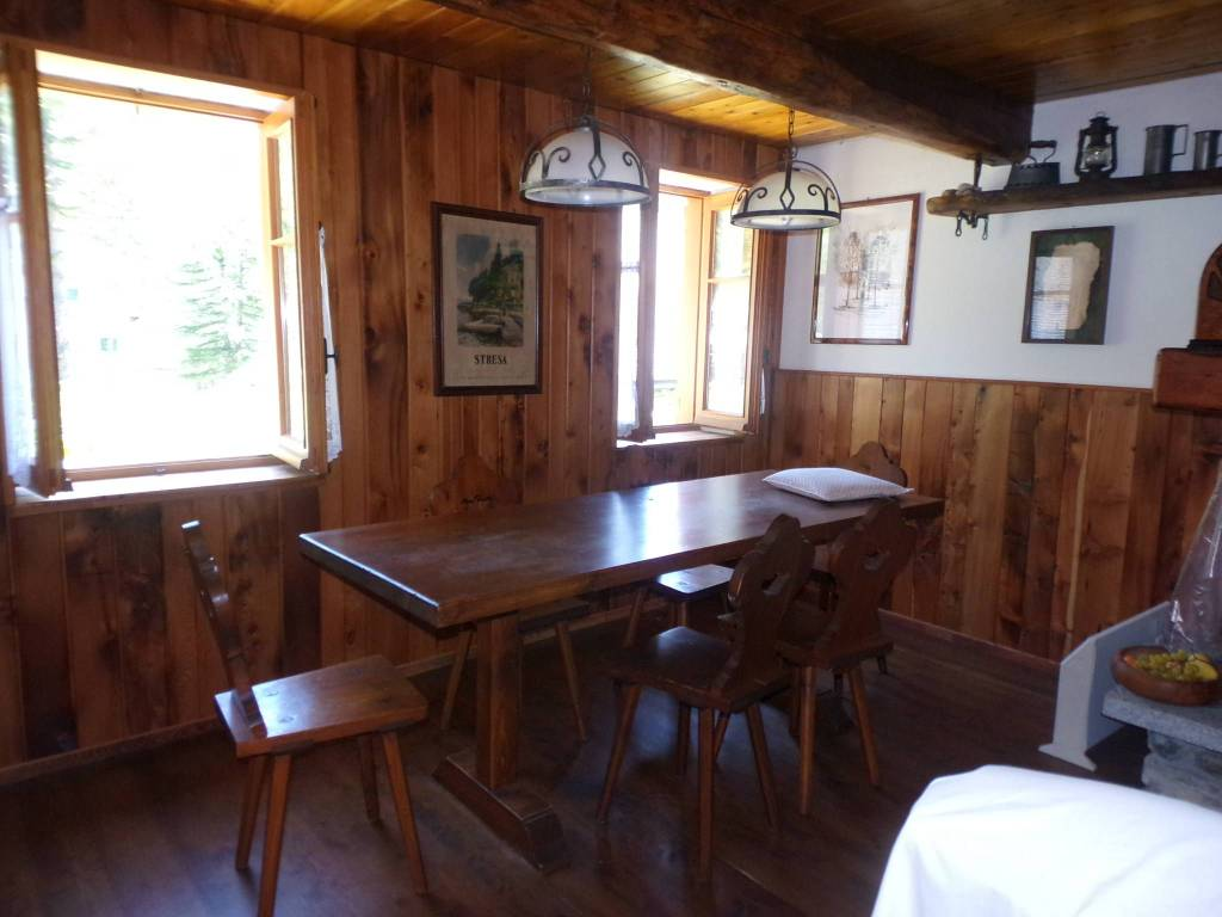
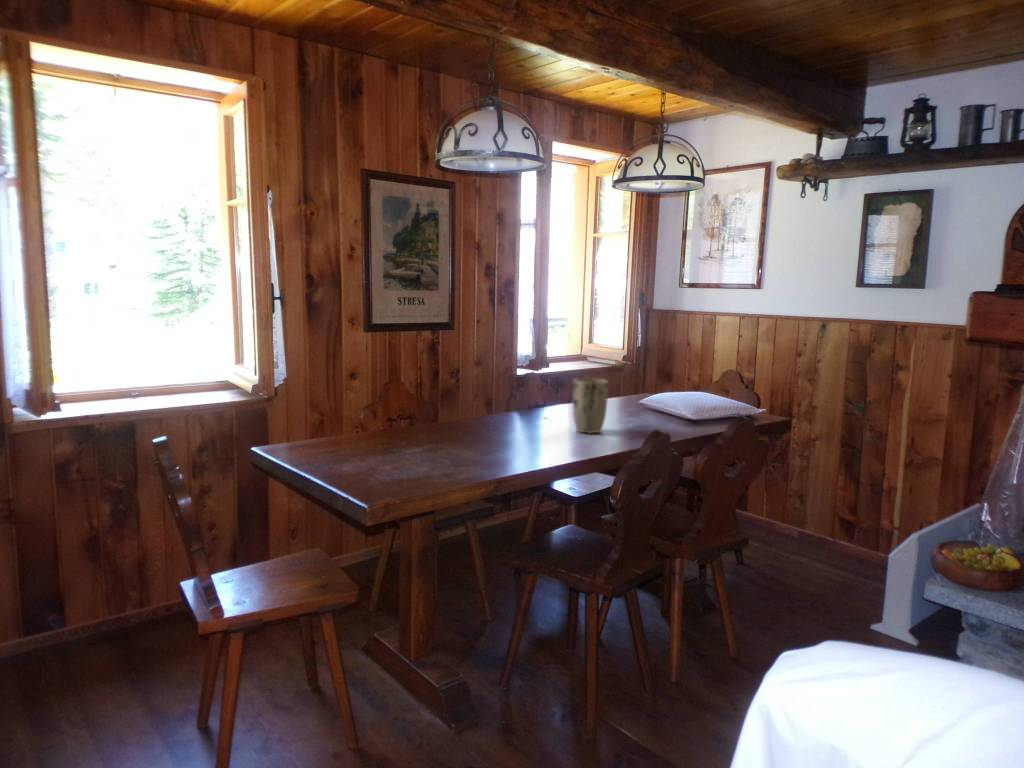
+ plant pot (589, 405)
